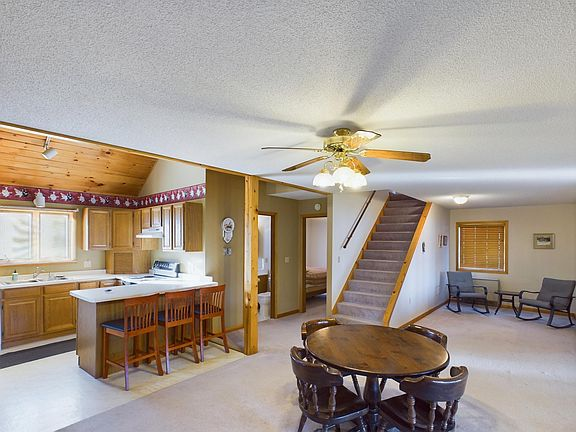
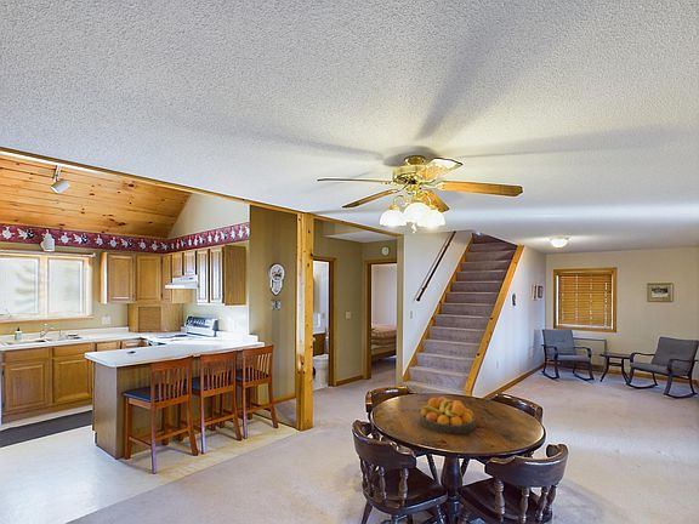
+ fruit bowl (447, 411)
